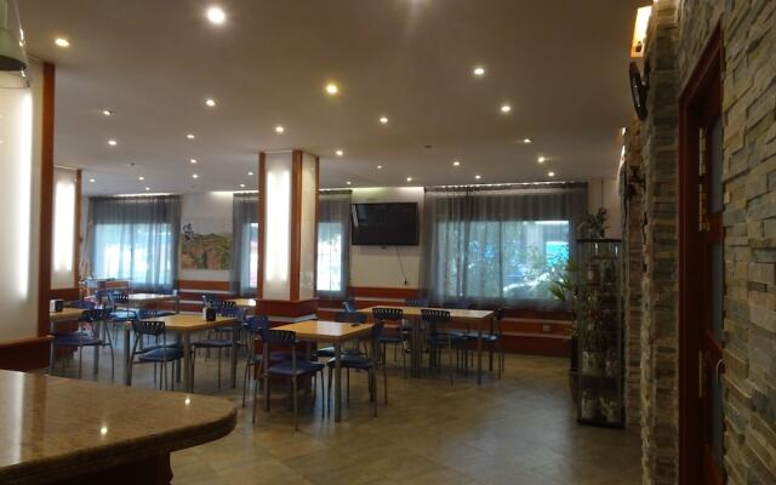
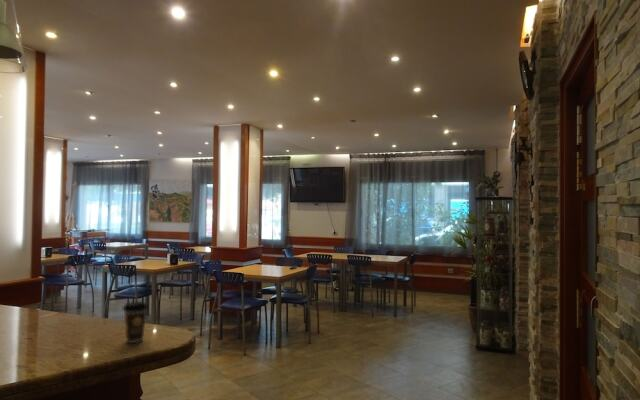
+ coffee cup (134, 321)
